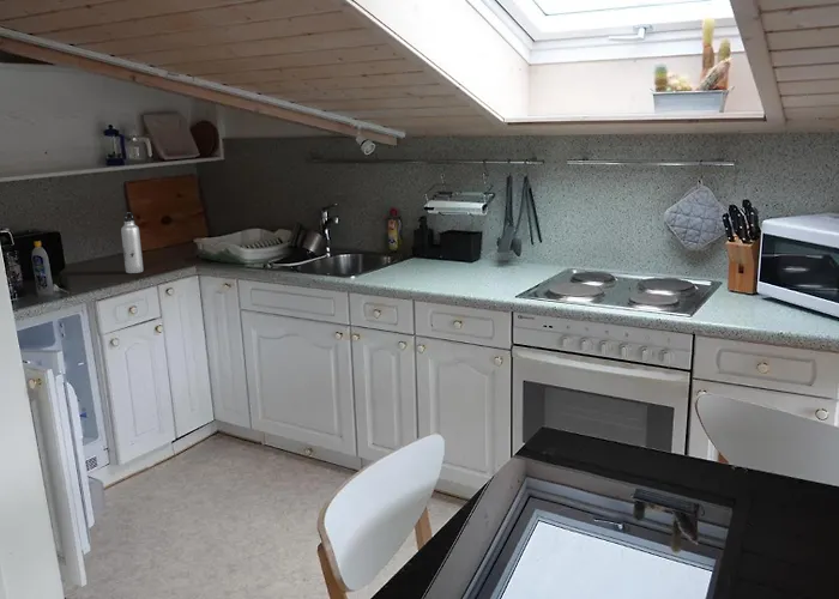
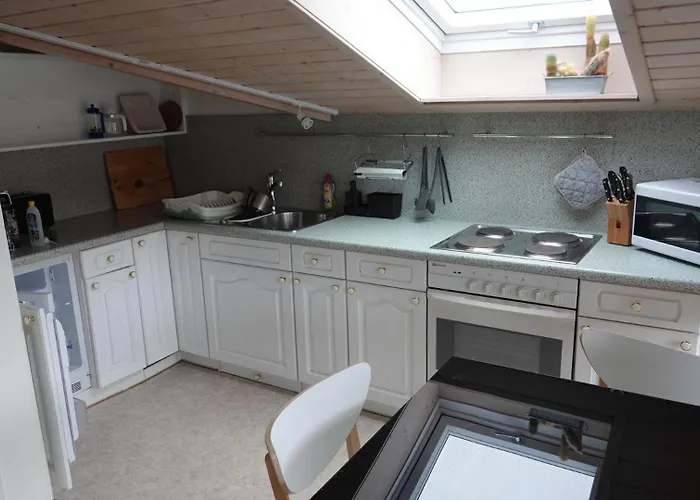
- water bottle (131, 242)
